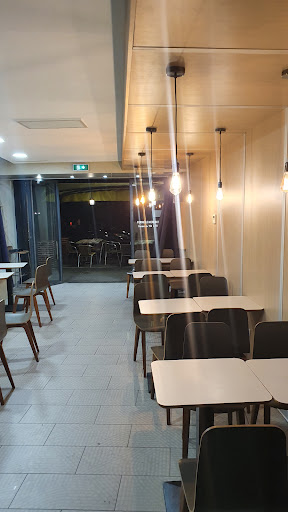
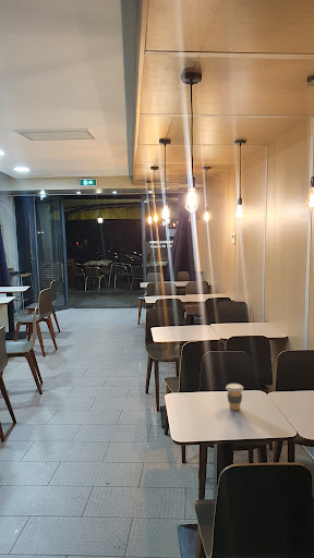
+ coffee cup (234, 397)
